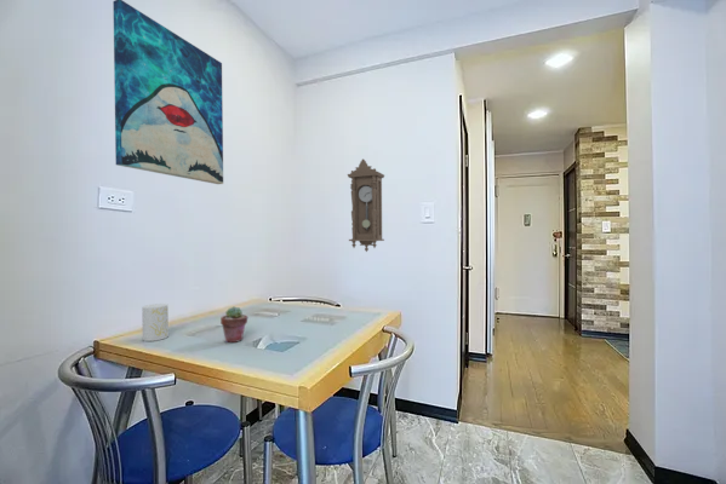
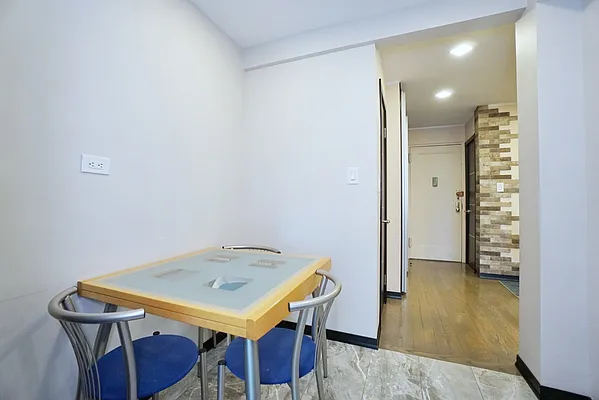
- potted succulent (234, 323)
- pendulum clock (366, 206)
- cup (155, 321)
- wall art (176, 105)
